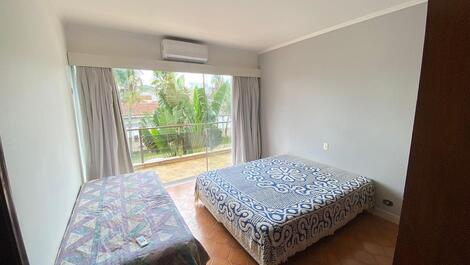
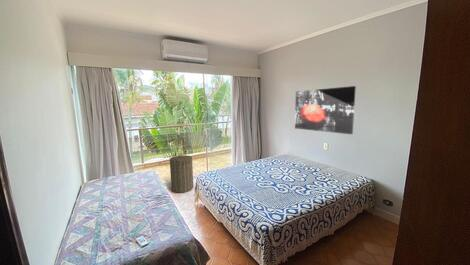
+ wall art (320, 110)
+ laundry hamper (181, 170)
